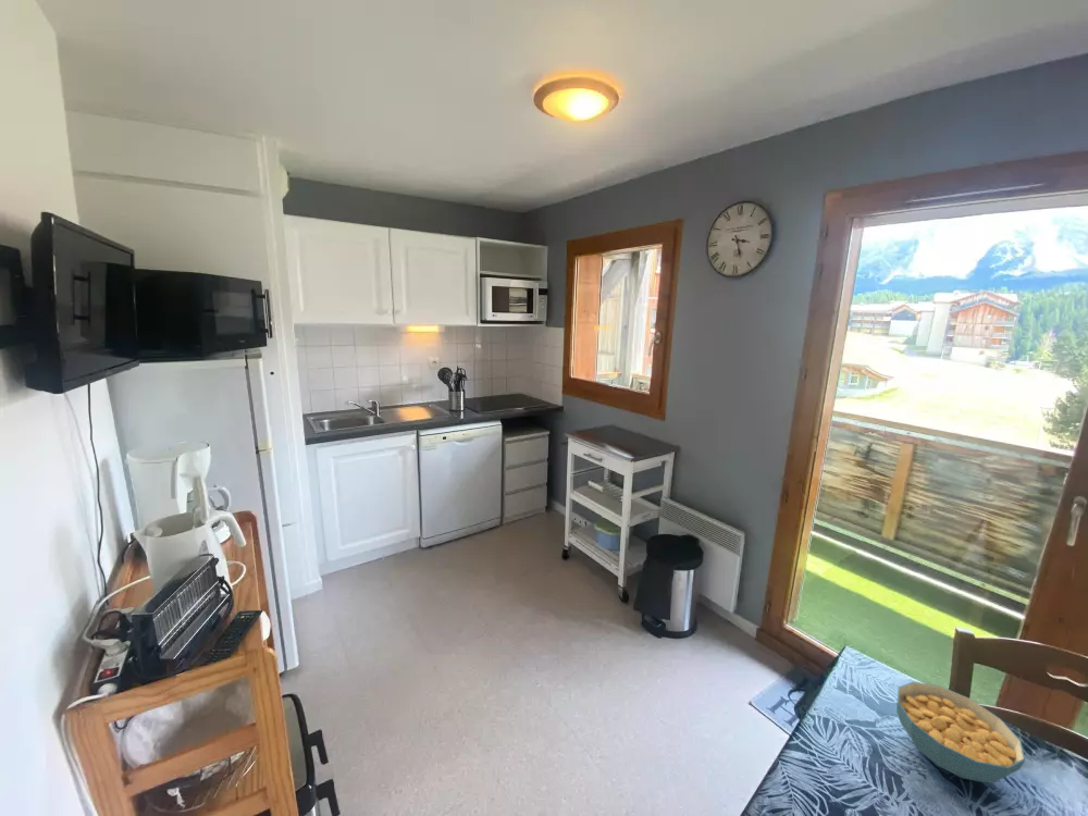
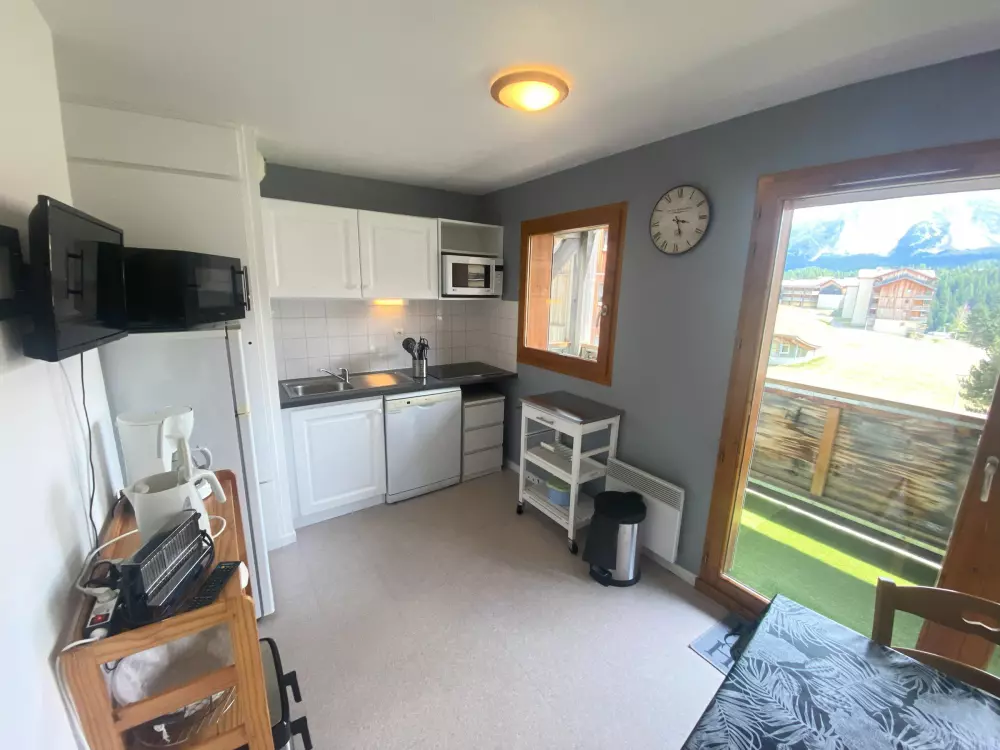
- cereal bowl (951, 739)
